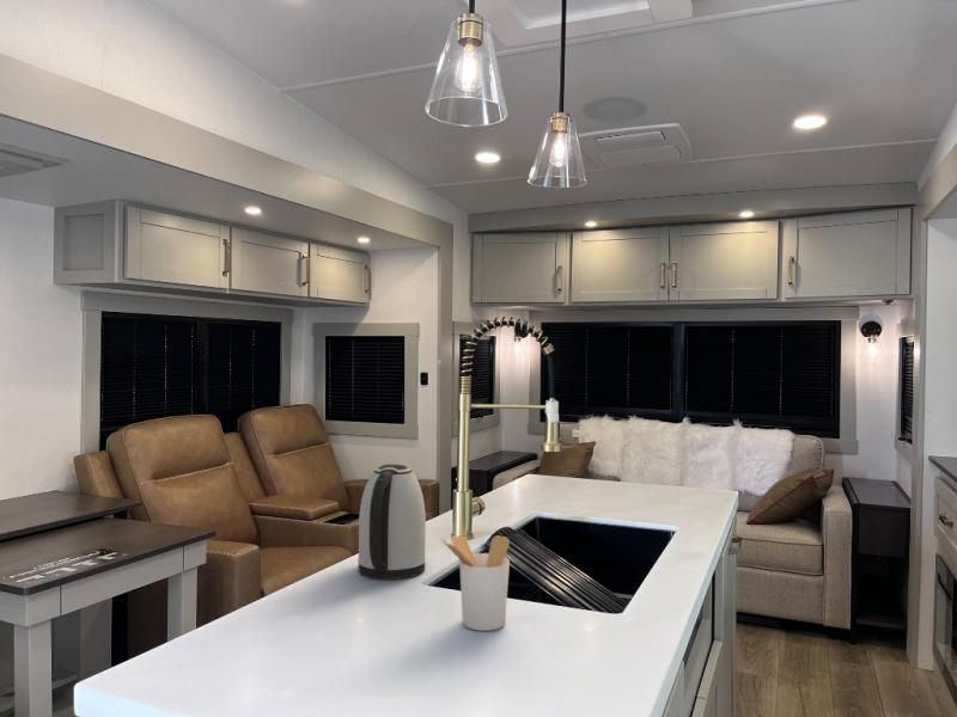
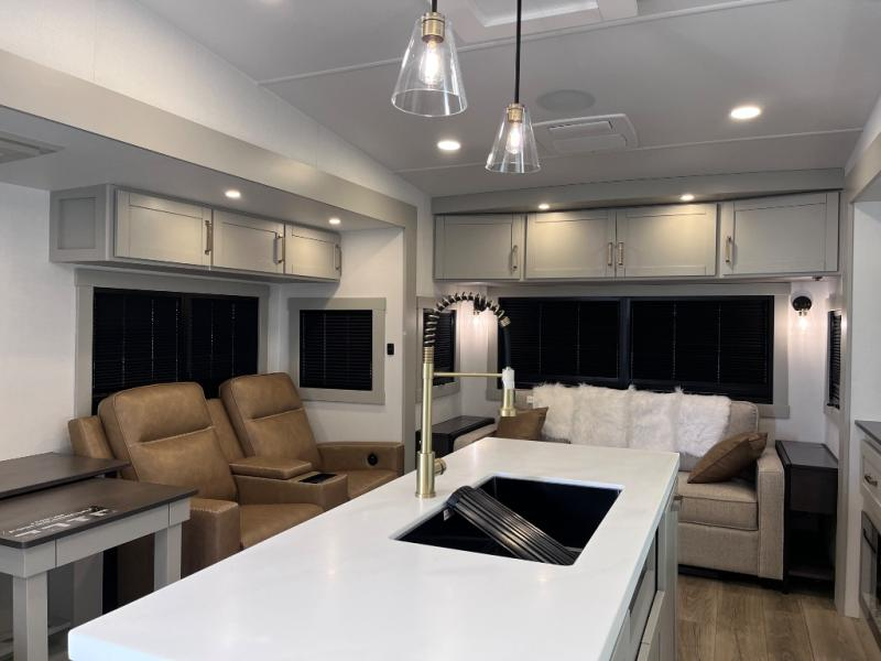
- utensil holder (473, 578)
- kettle (389, 519)
